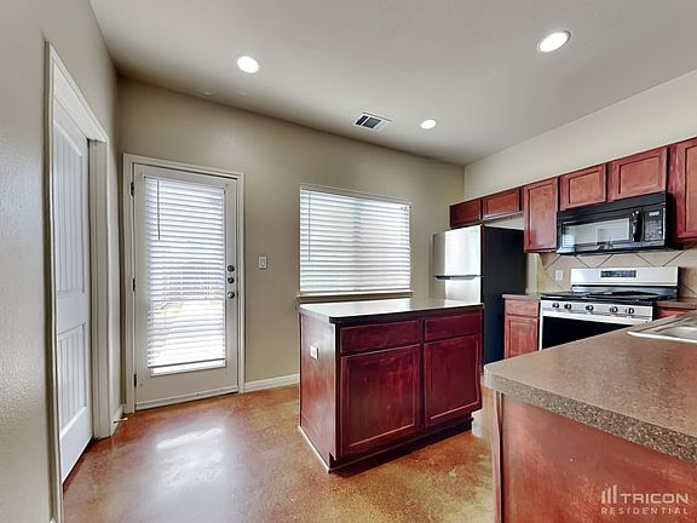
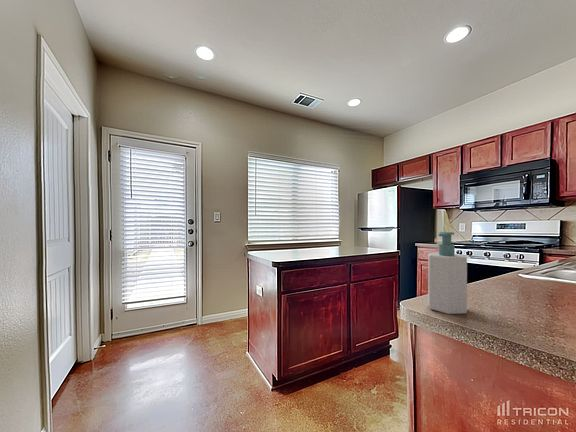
+ soap bottle (446, 270)
